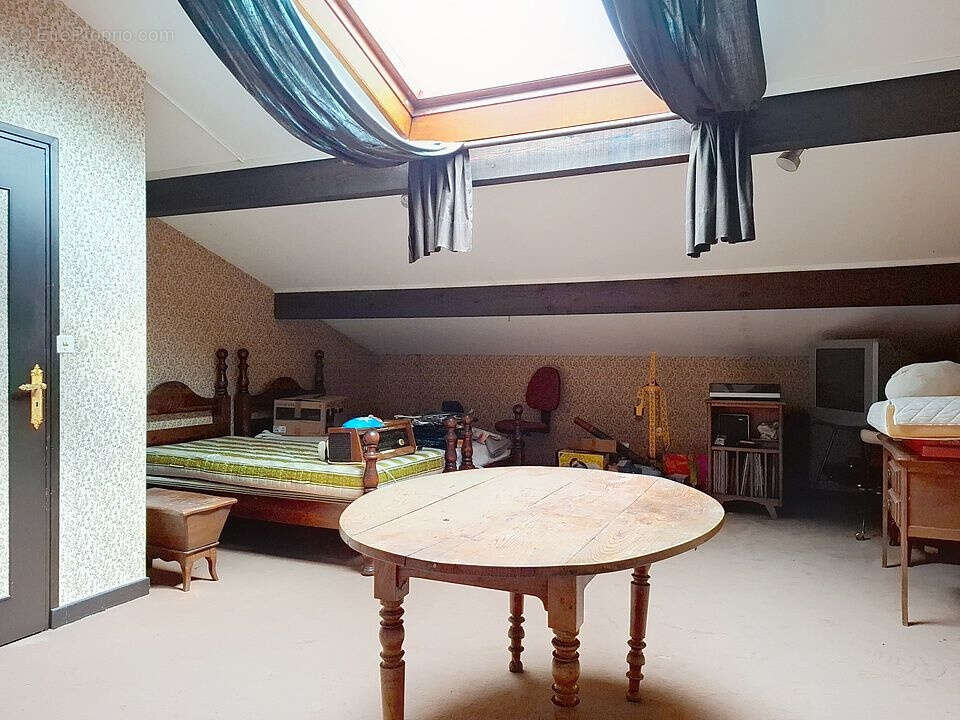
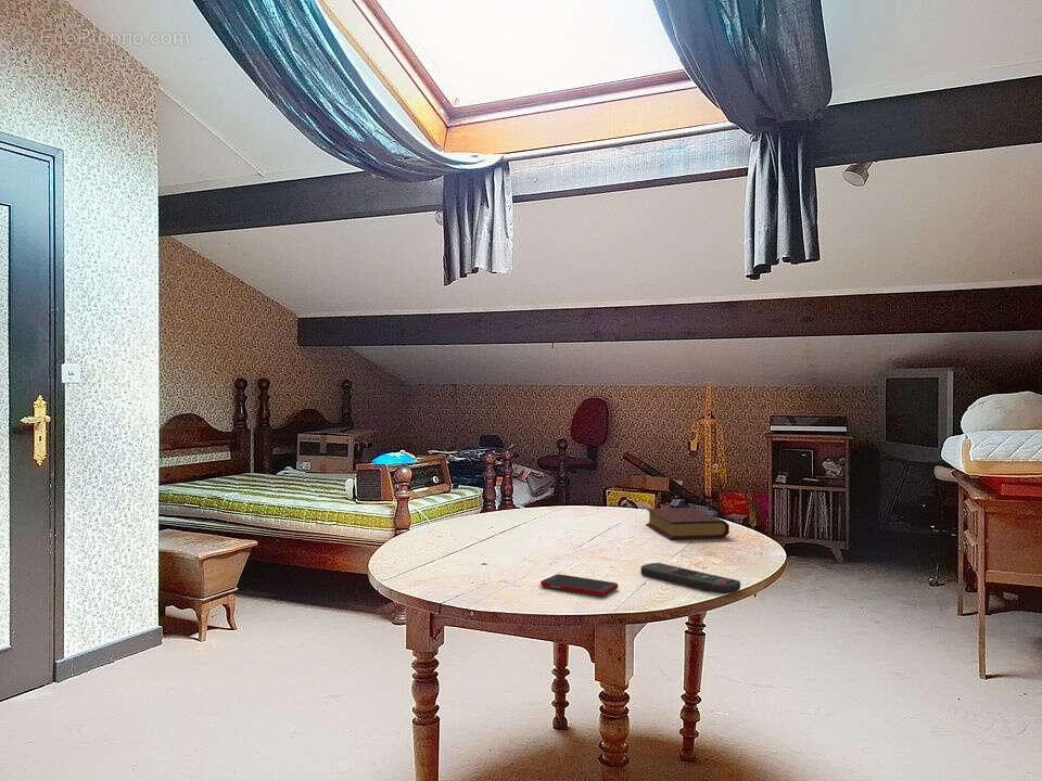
+ remote control (688, 576)
+ book (685, 522)
+ cell phone (579, 585)
